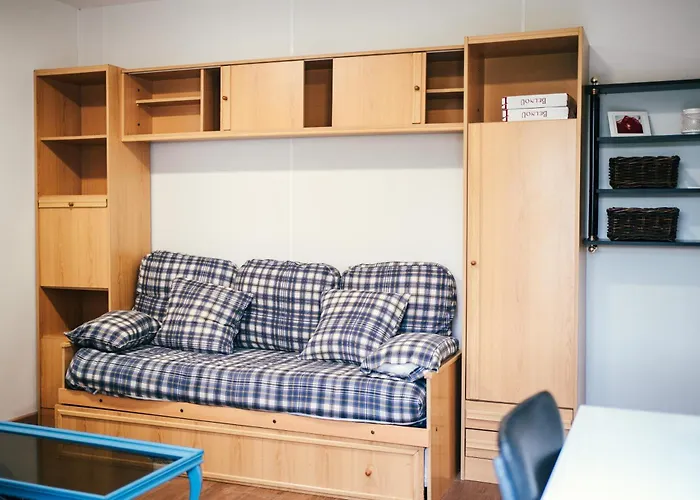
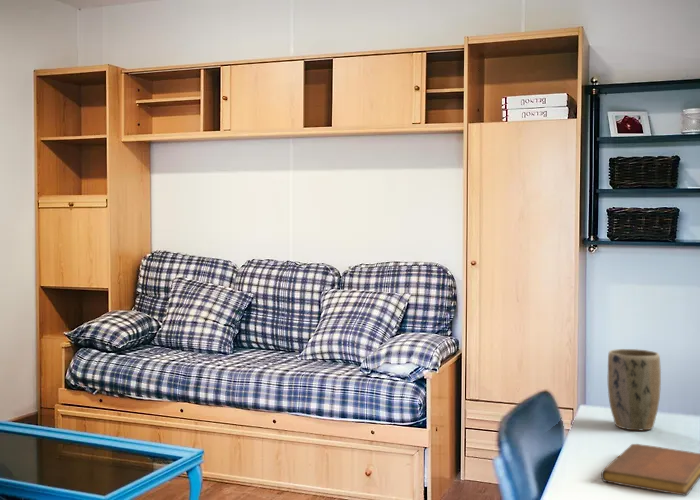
+ notebook (656, 467)
+ plant pot (633, 389)
